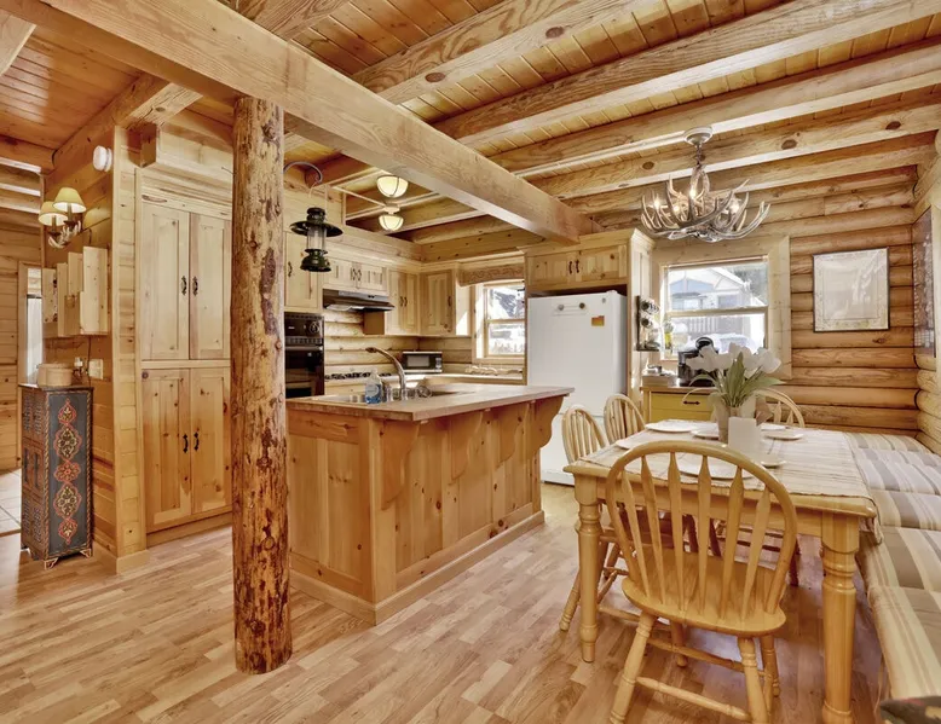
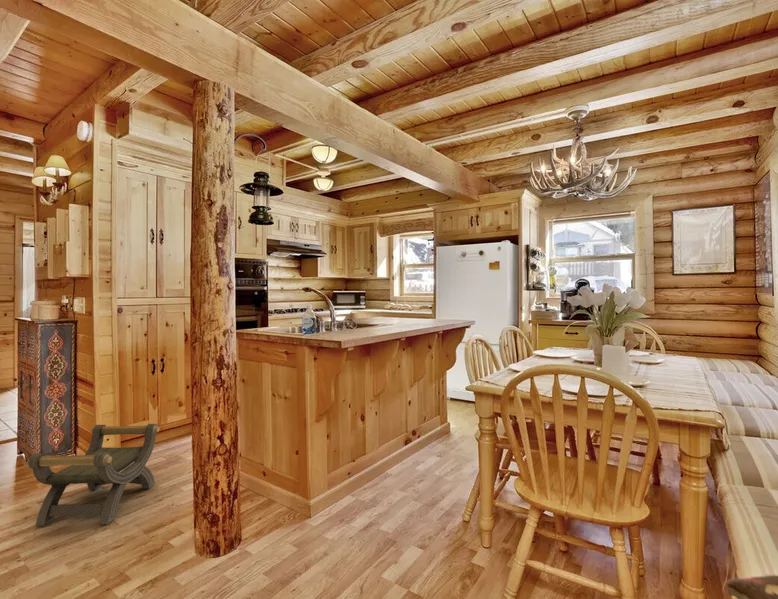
+ stool (101, 470)
